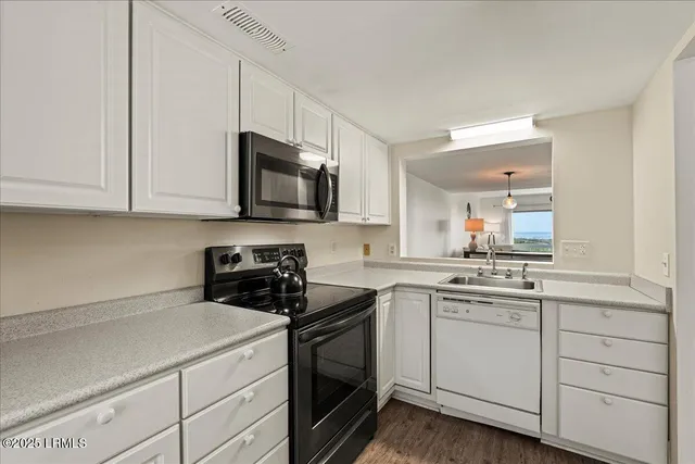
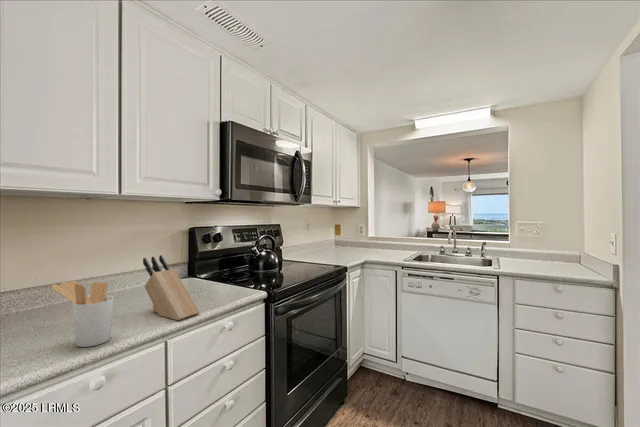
+ utensil holder (84, 310)
+ knife block (168, 284)
